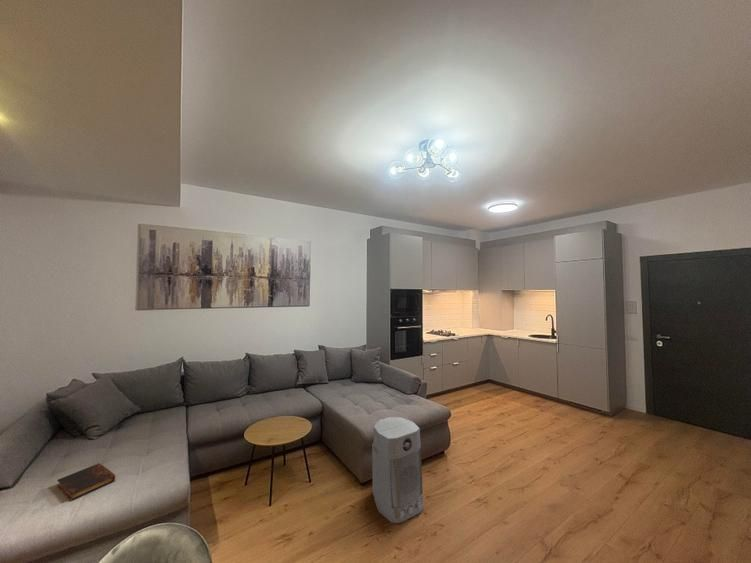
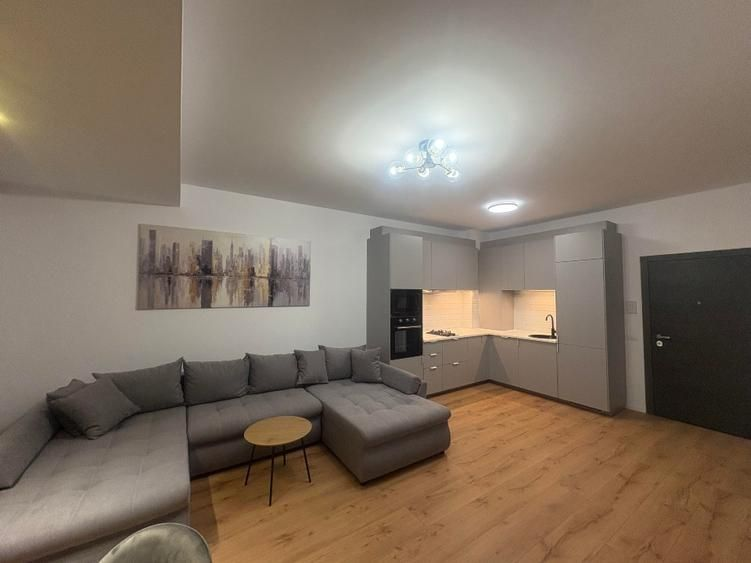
- book (86, 480)
- air purifier (395, 463)
